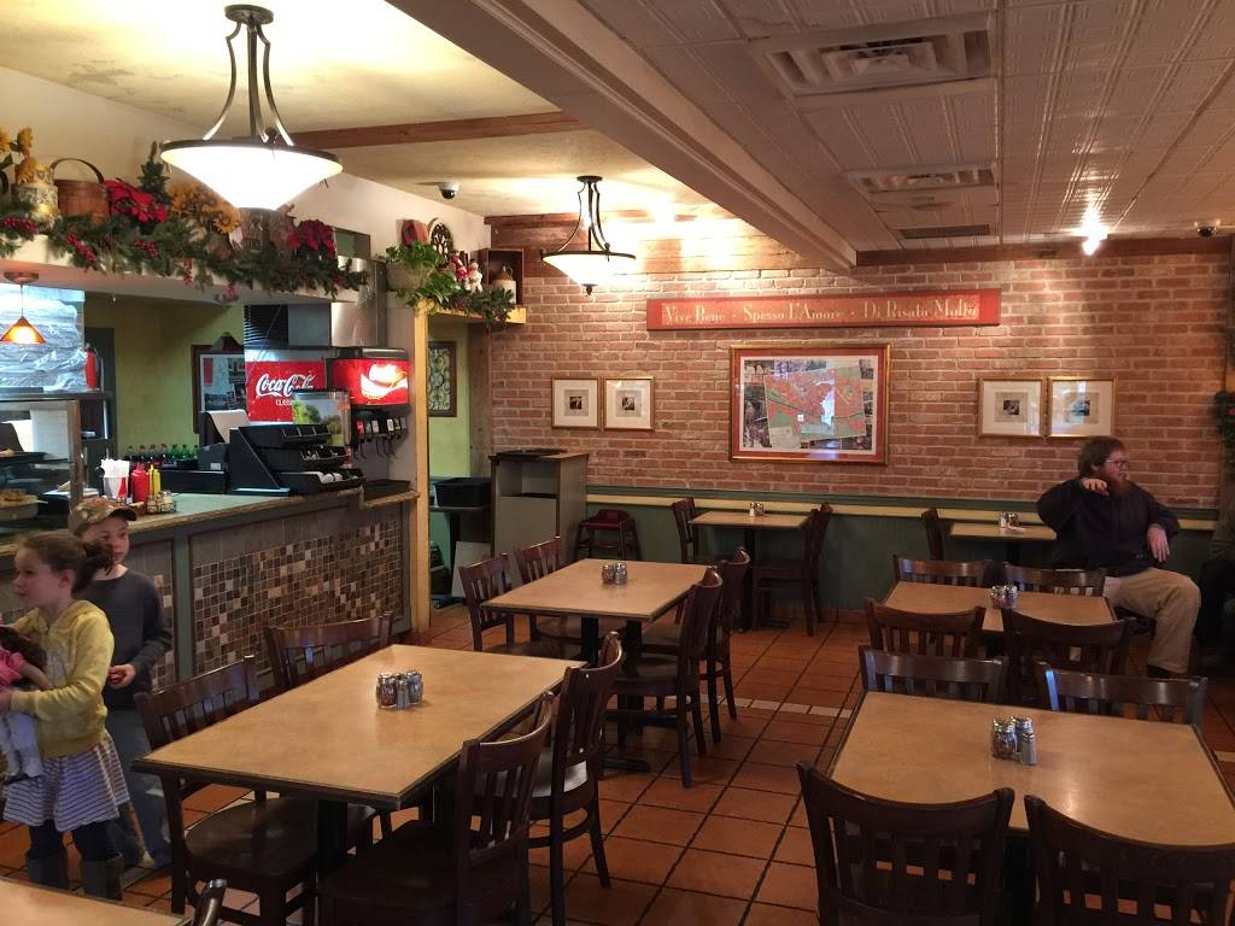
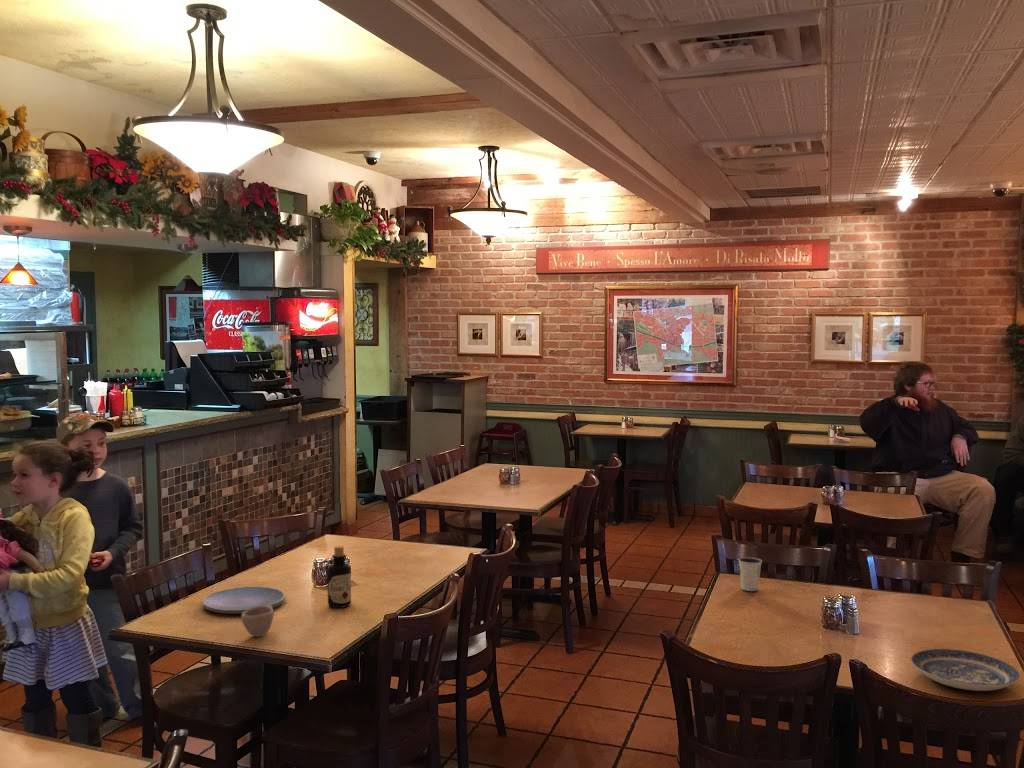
+ bottle (339, 576)
+ plate (963, 672)
+ plate (244, 600)
+ cup (260, 621)
+ dixie cup (749, 574)
